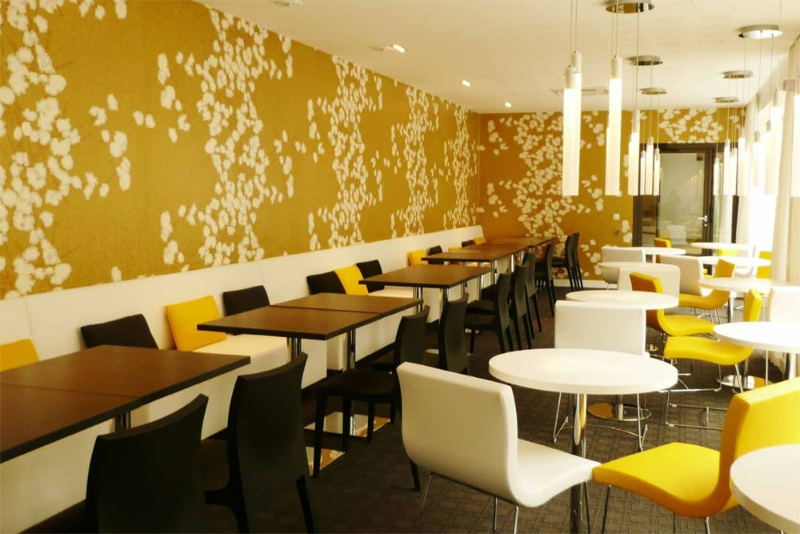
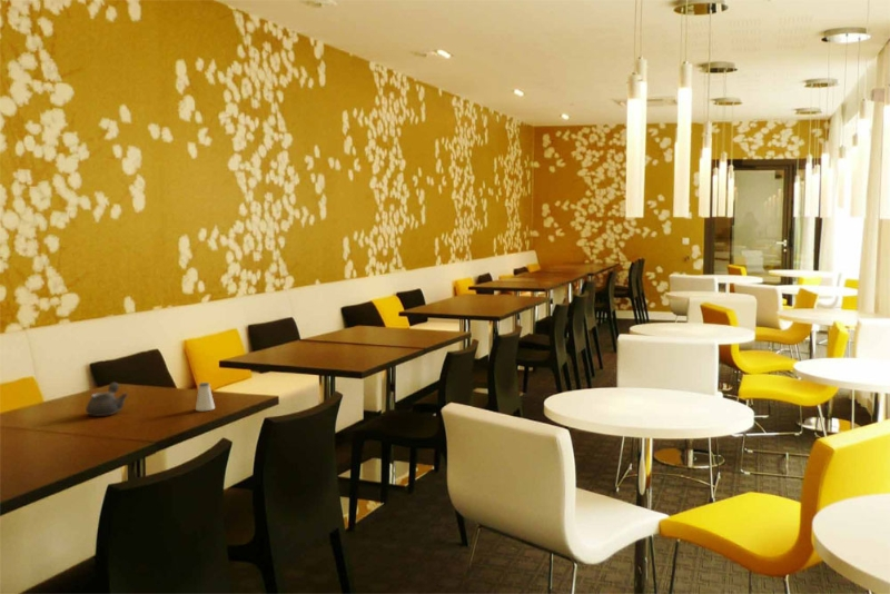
+ saltshaker (205, 396)
+ teapot (108, 398)
